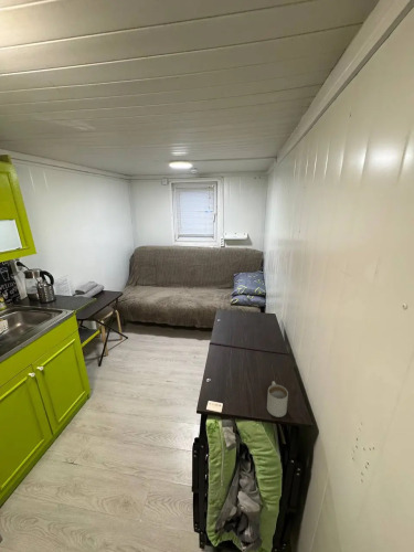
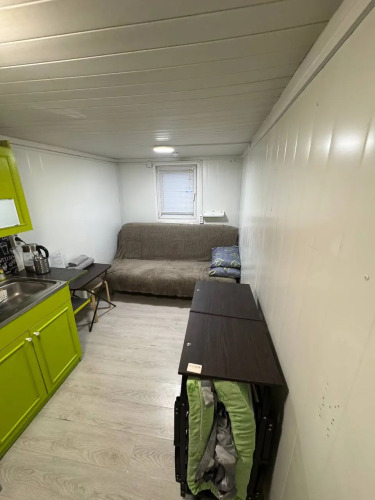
- mug (276, 396)
